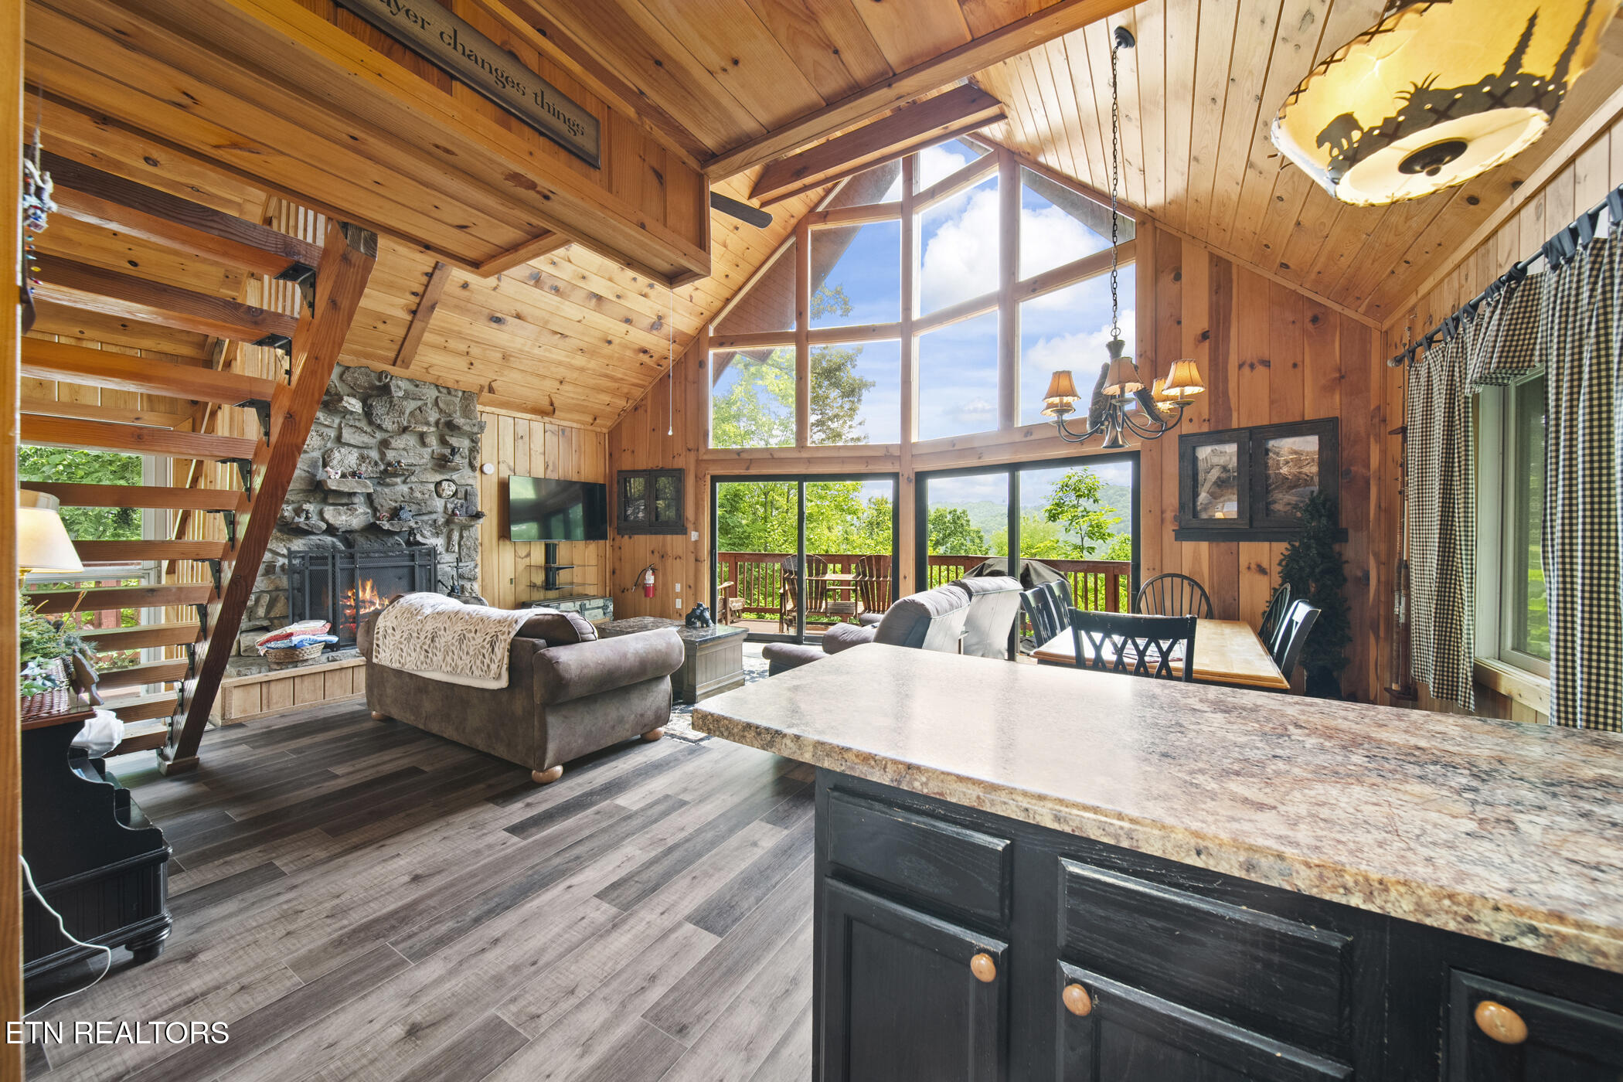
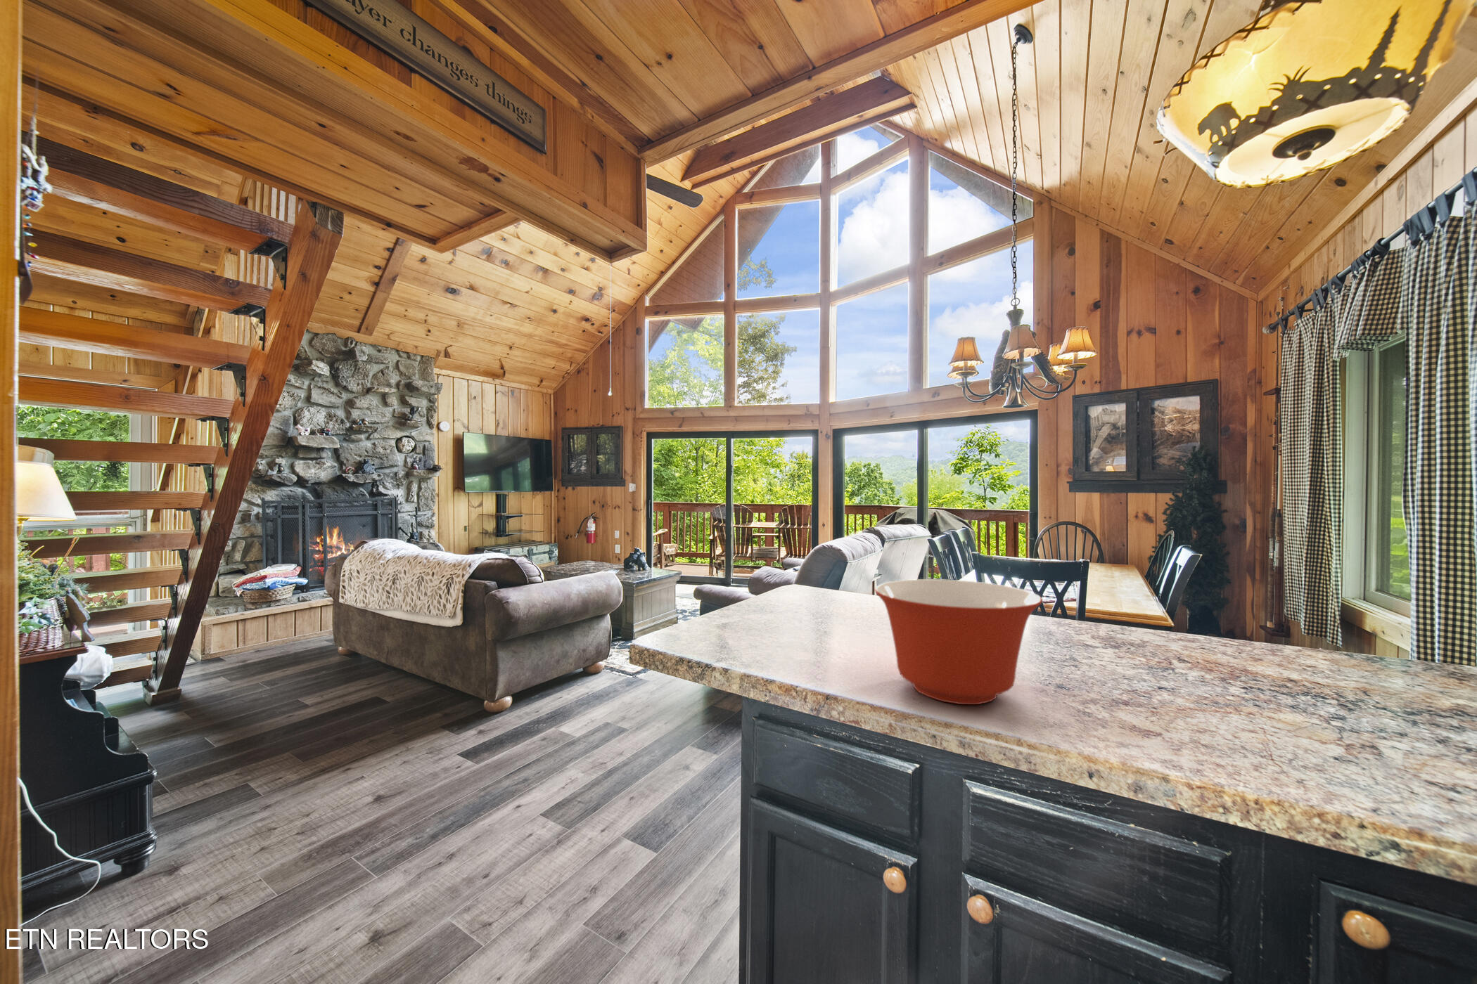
+ mixing bowl (954, 640)
